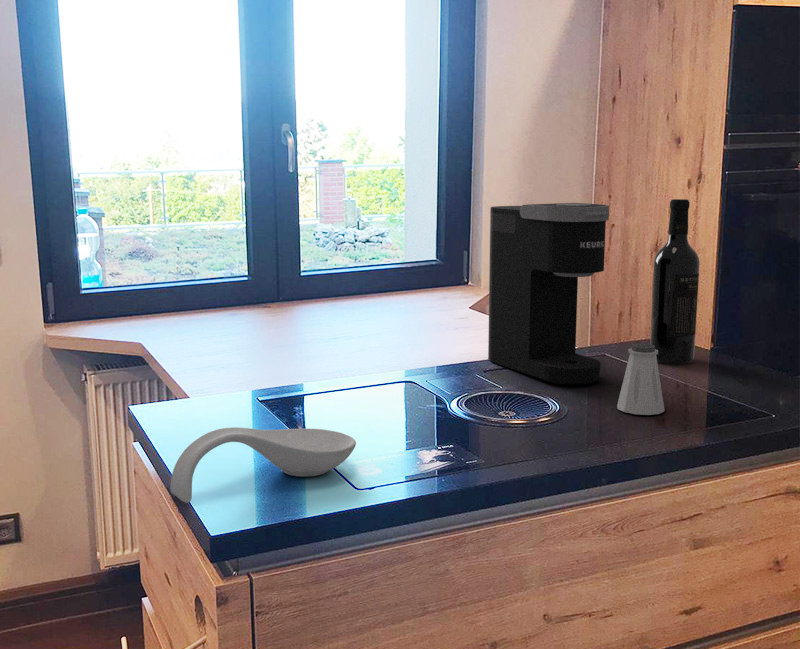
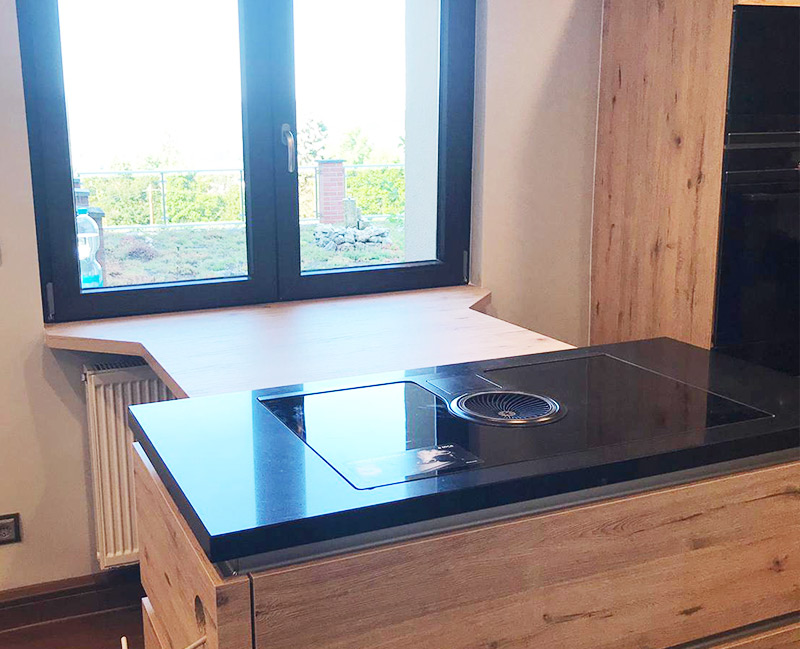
- spoon rest (267, 451)
- wine bottle (675, 280)
- saltshaker (642, 377)
- coffee maker (544, 287)
